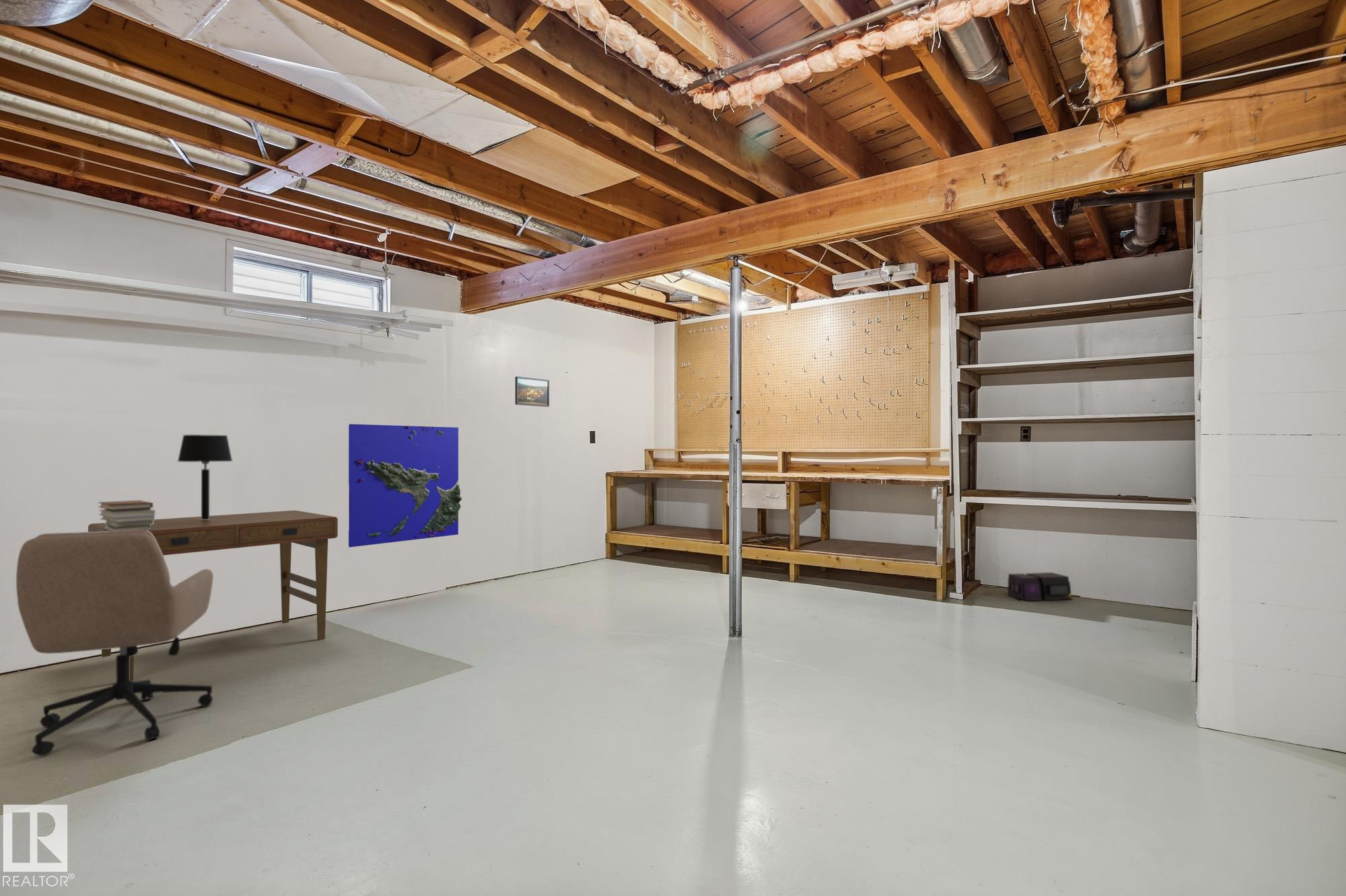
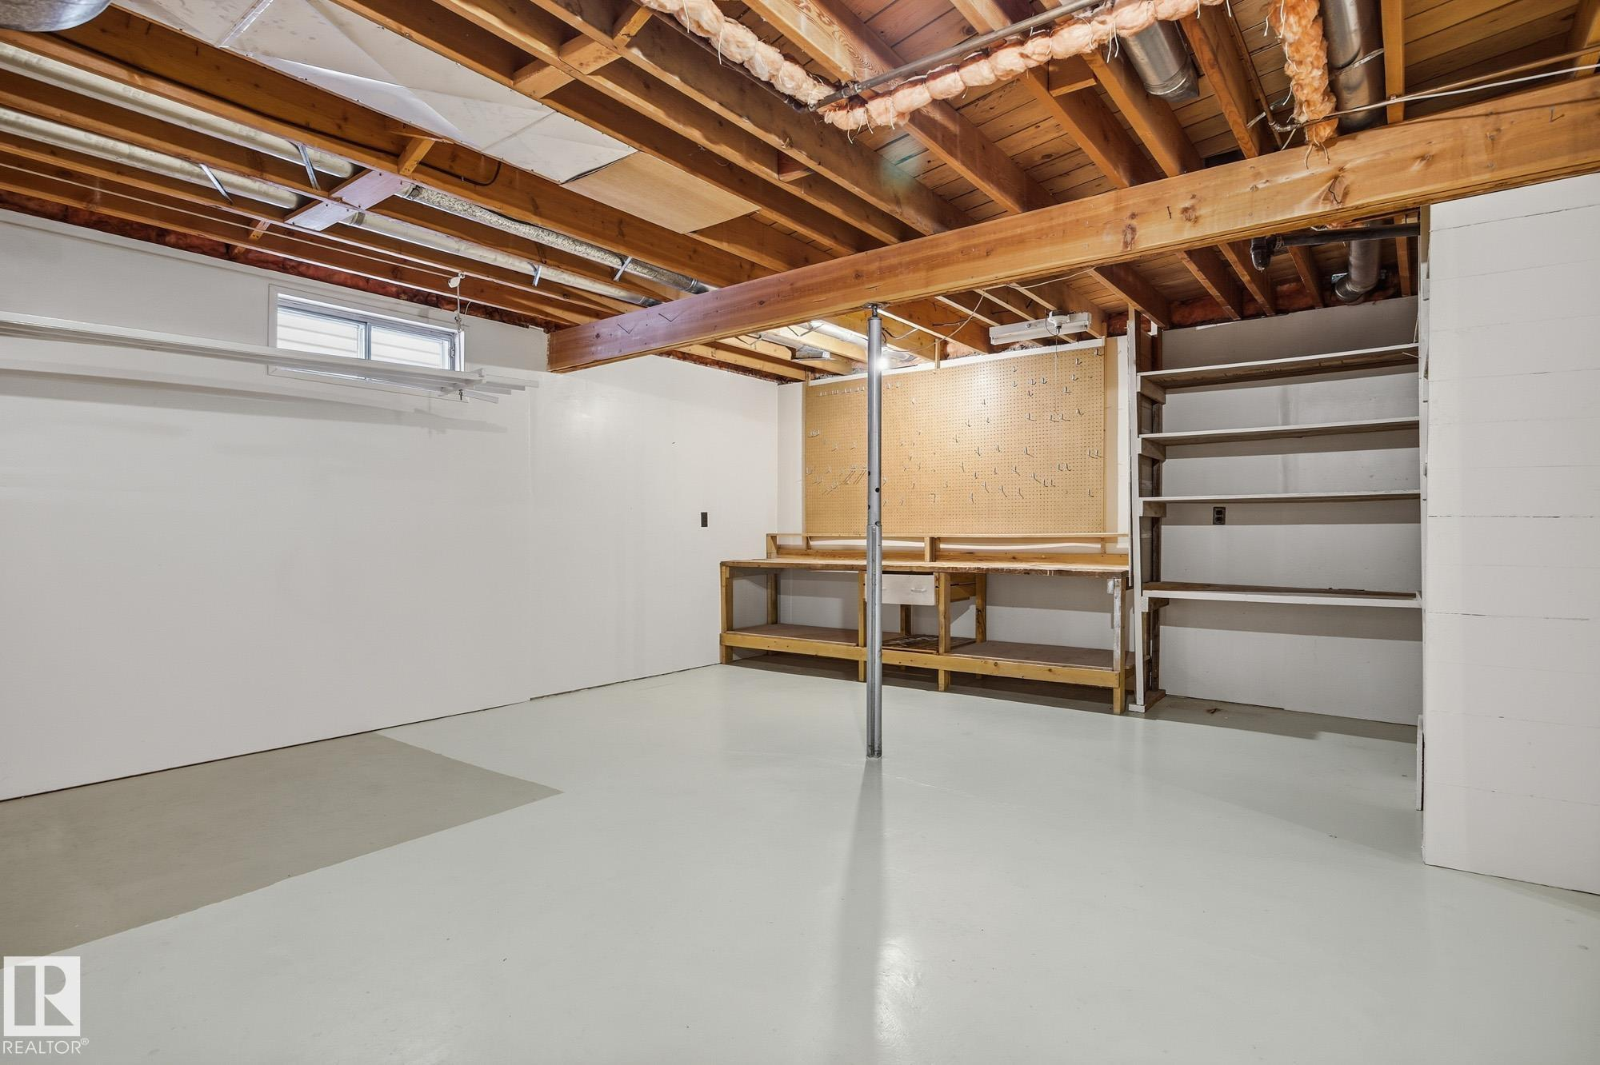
- book stack (127, 515)
- air purifier (1037, 586)
- desk (217, 550)
- table lamp (205, 477)
- terrain map (409, 483)
- office chair (120, 625)
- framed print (532, 391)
